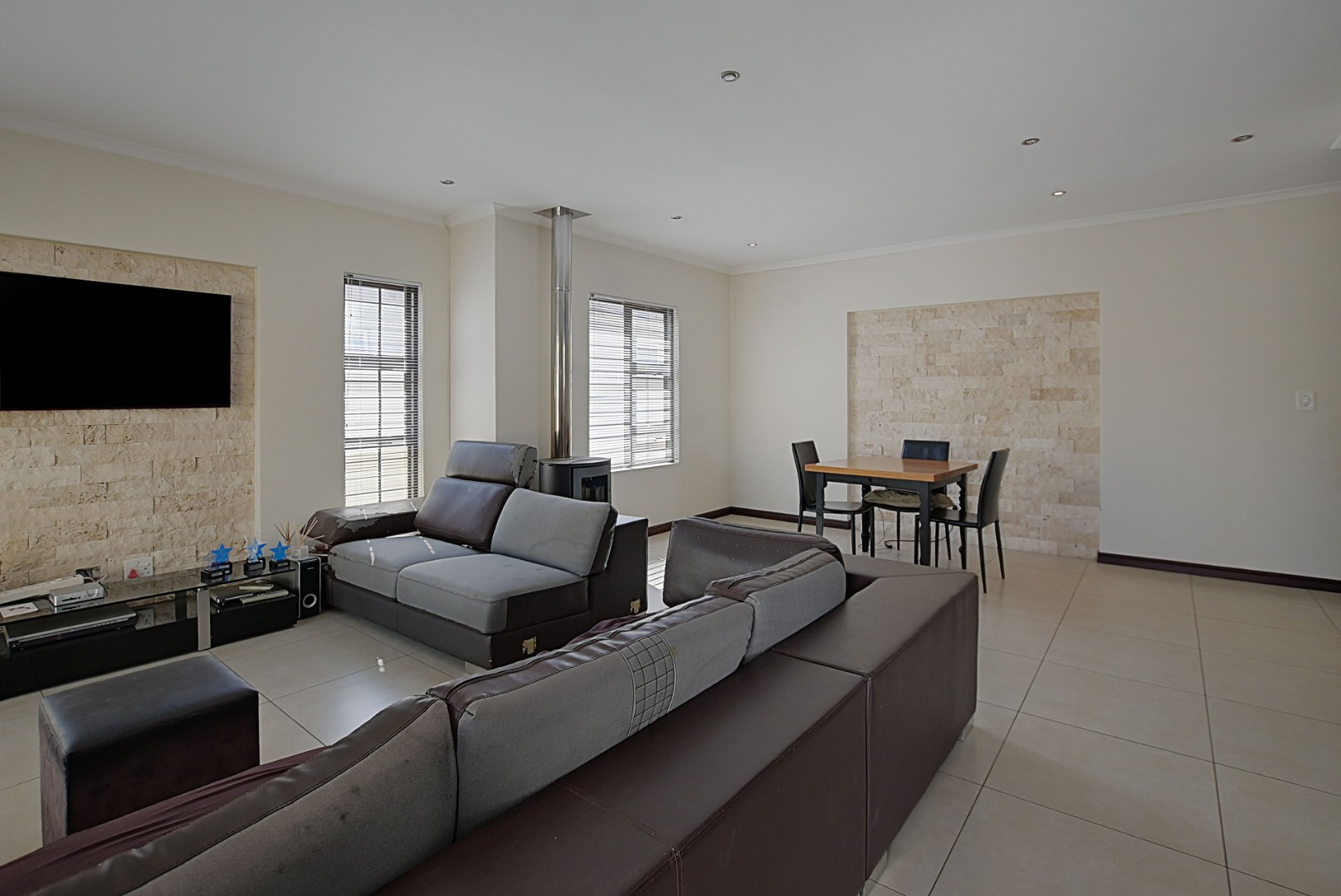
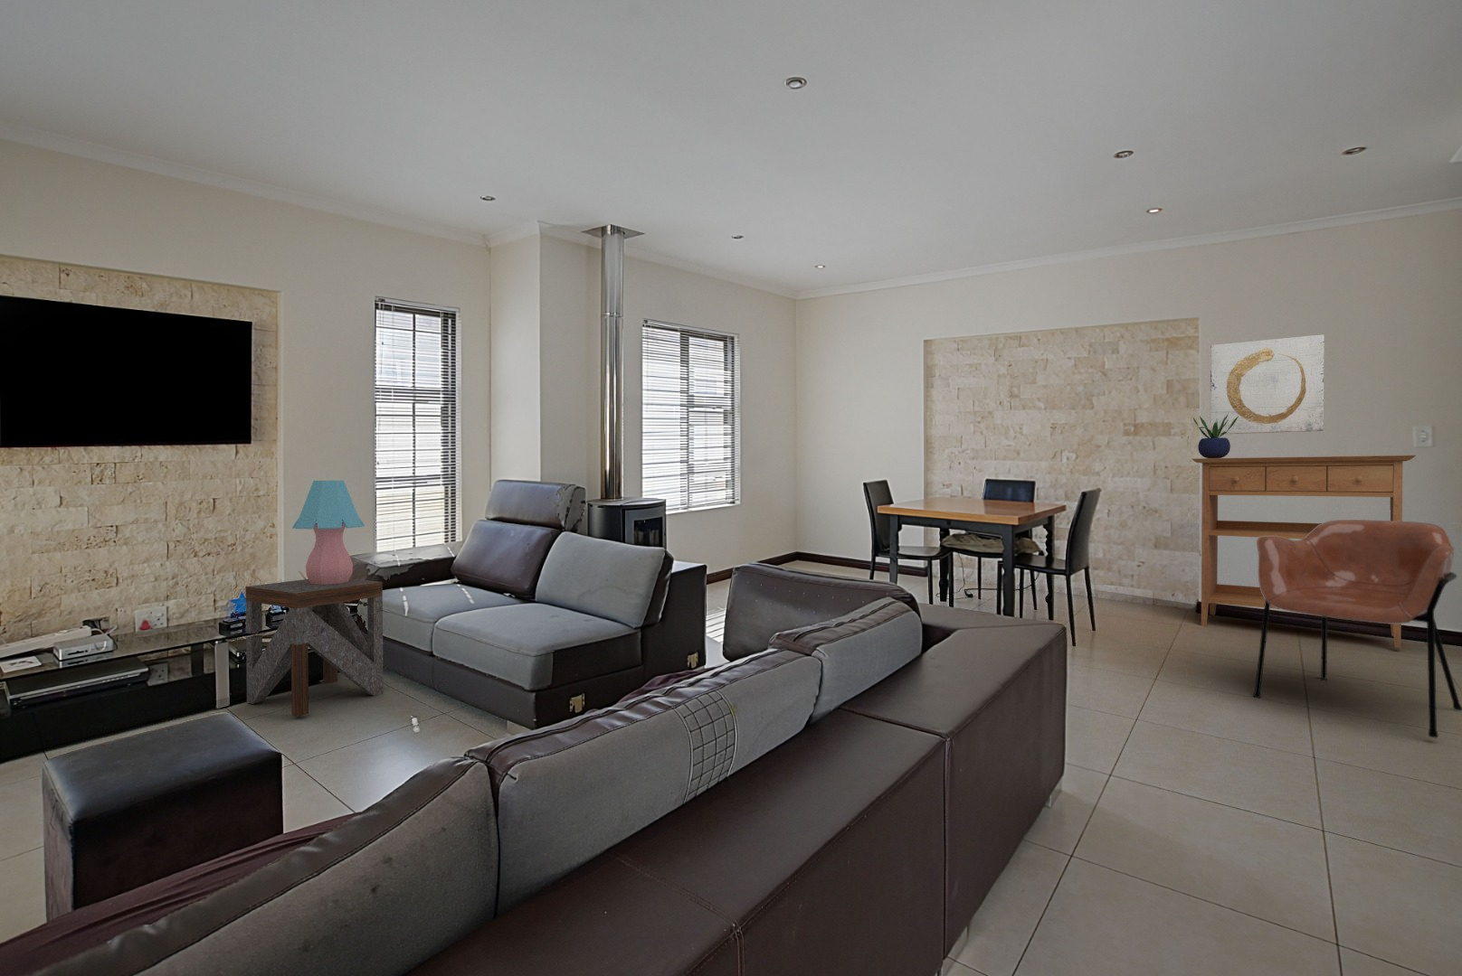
+ armchair (1361, 614)
+ wall art (1265, 386)
+ console table (1296, 538)
+ potted plant (1216, 435)
+ side table (316, 640)
+ table lamp (328, 530)
